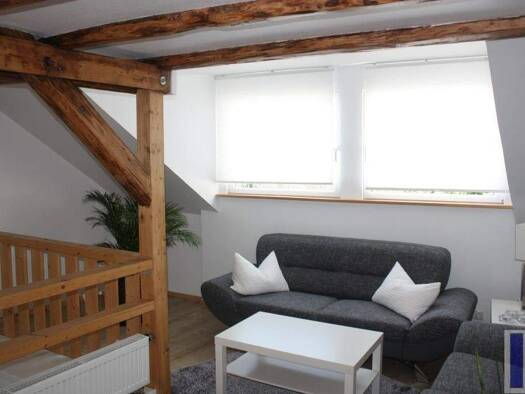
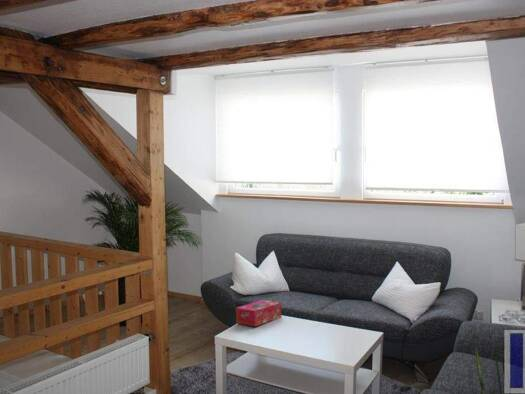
+ tissue box (259, 312)
